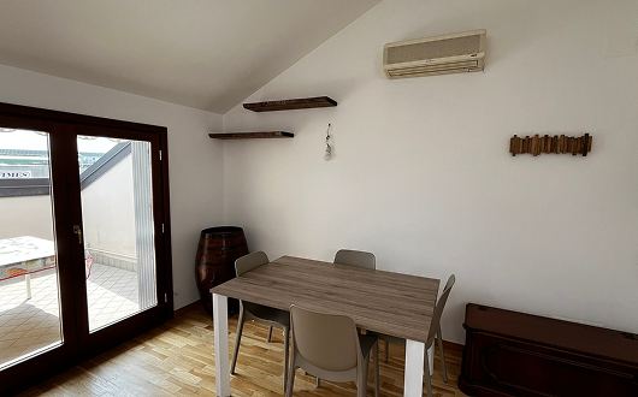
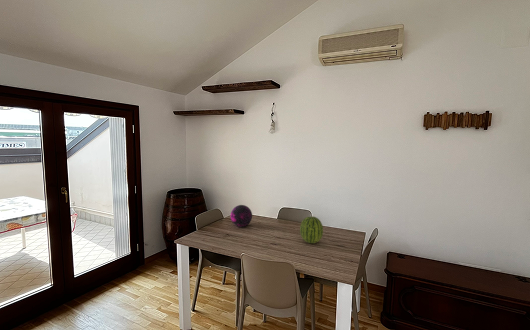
+ fruit (311, 229)
+ decorative orb (241, 215)
